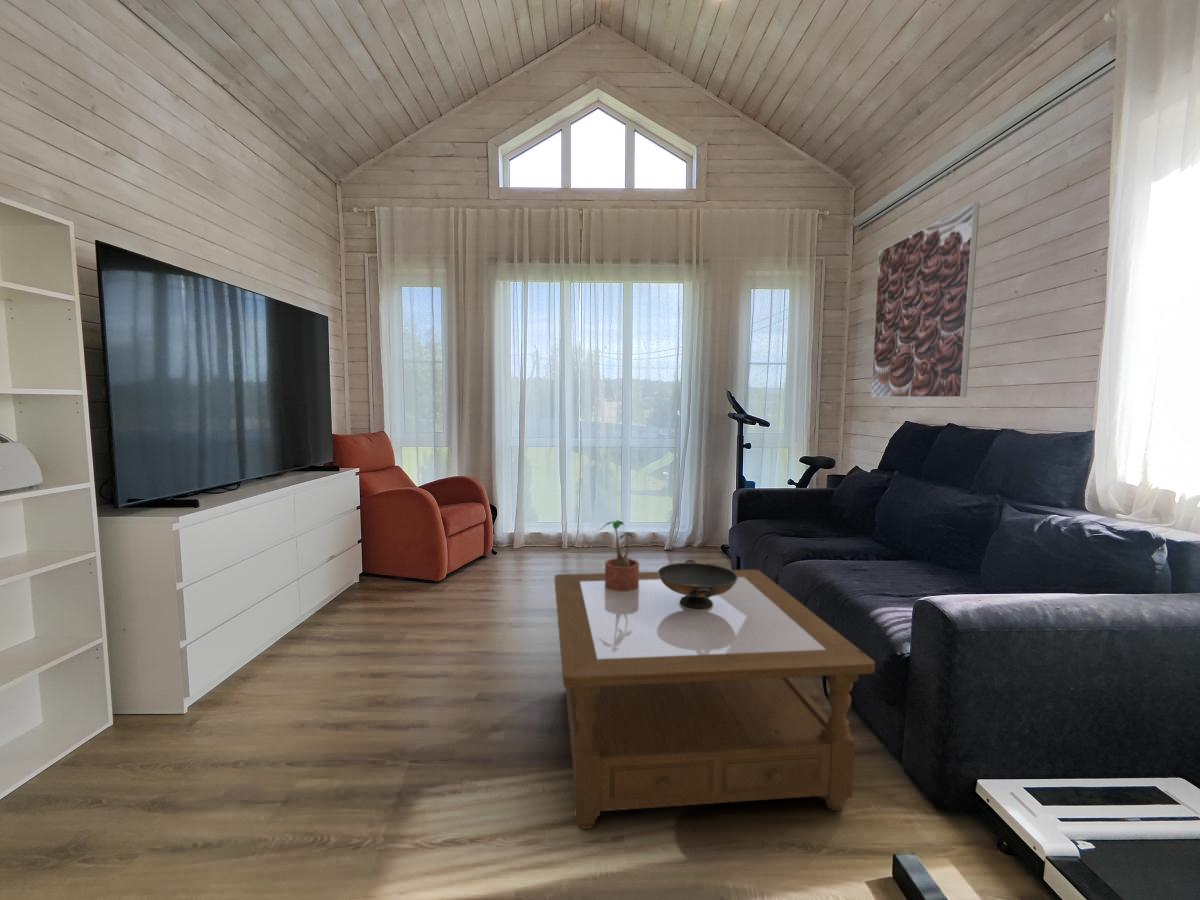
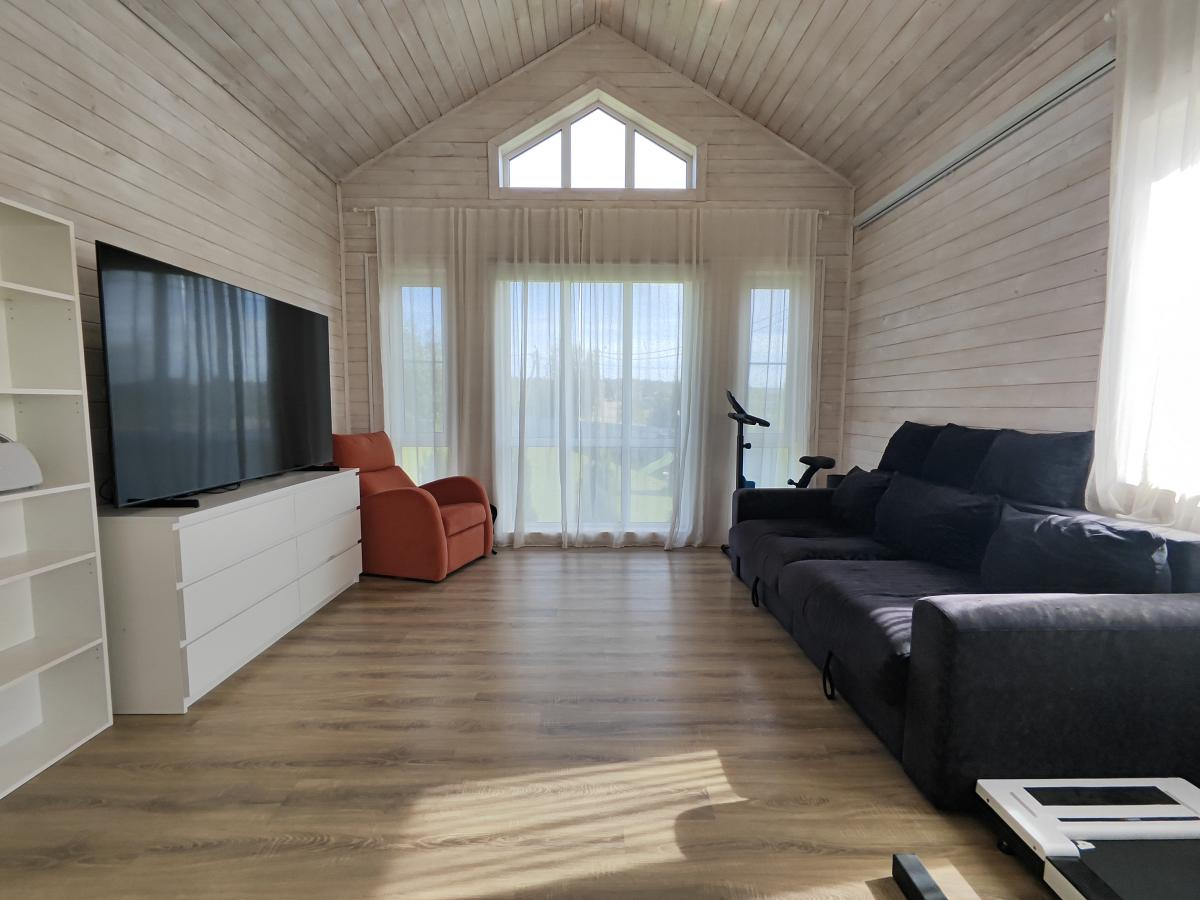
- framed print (916, 315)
- decorative bowl (696, 587)
- potted plant (618, 552)
- coffee table (682, 675)
